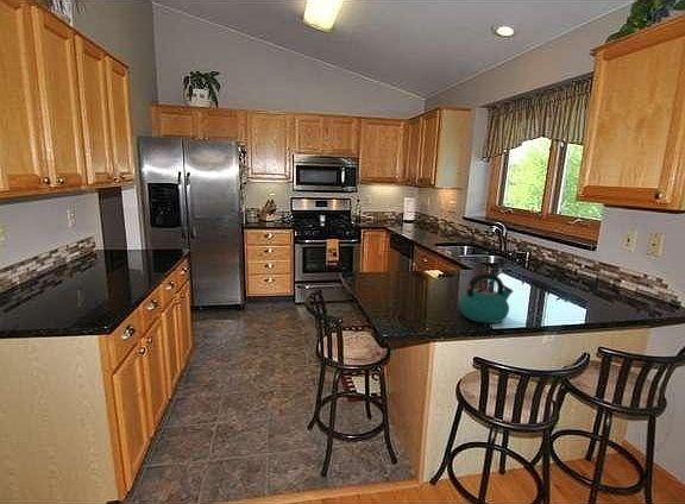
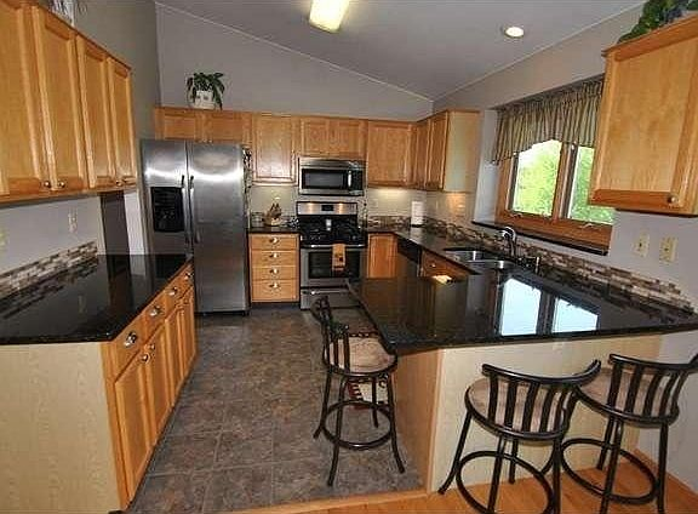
- kettle (488, 295)
